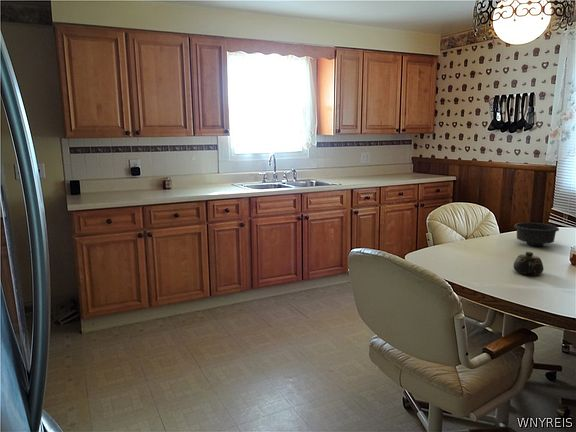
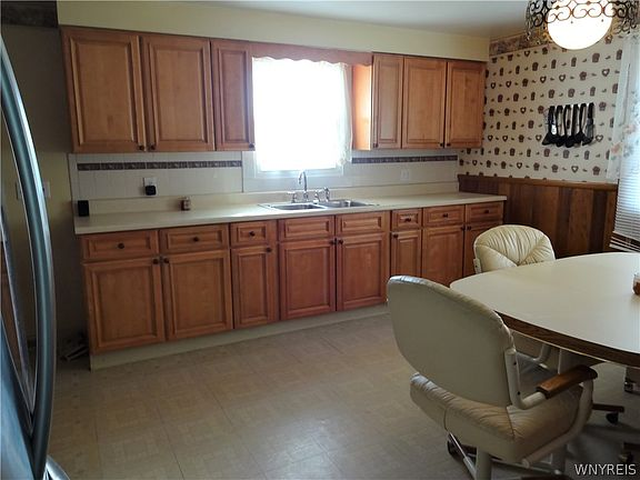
- teapot (528, 262)
- bowl (535, 235)
